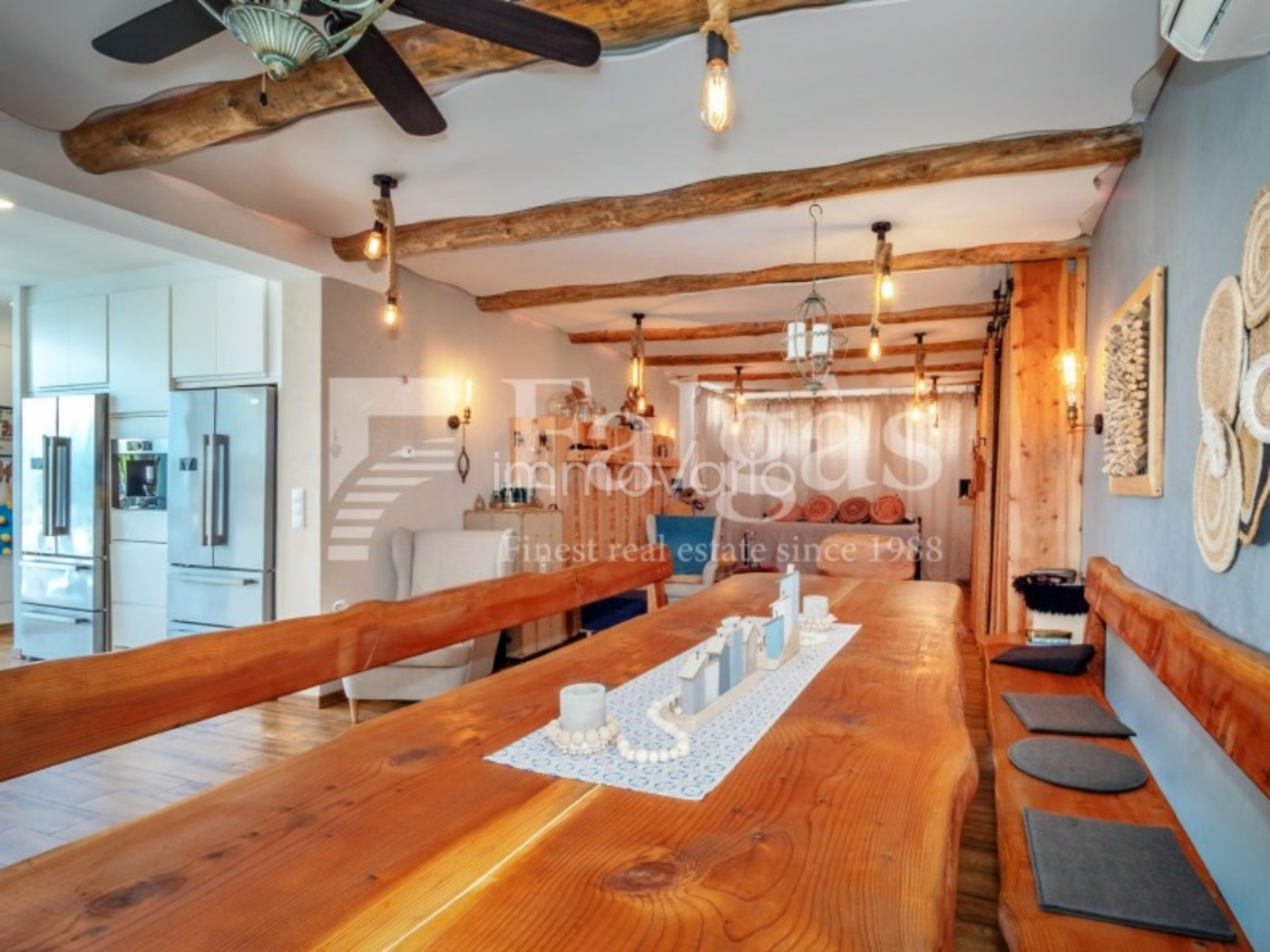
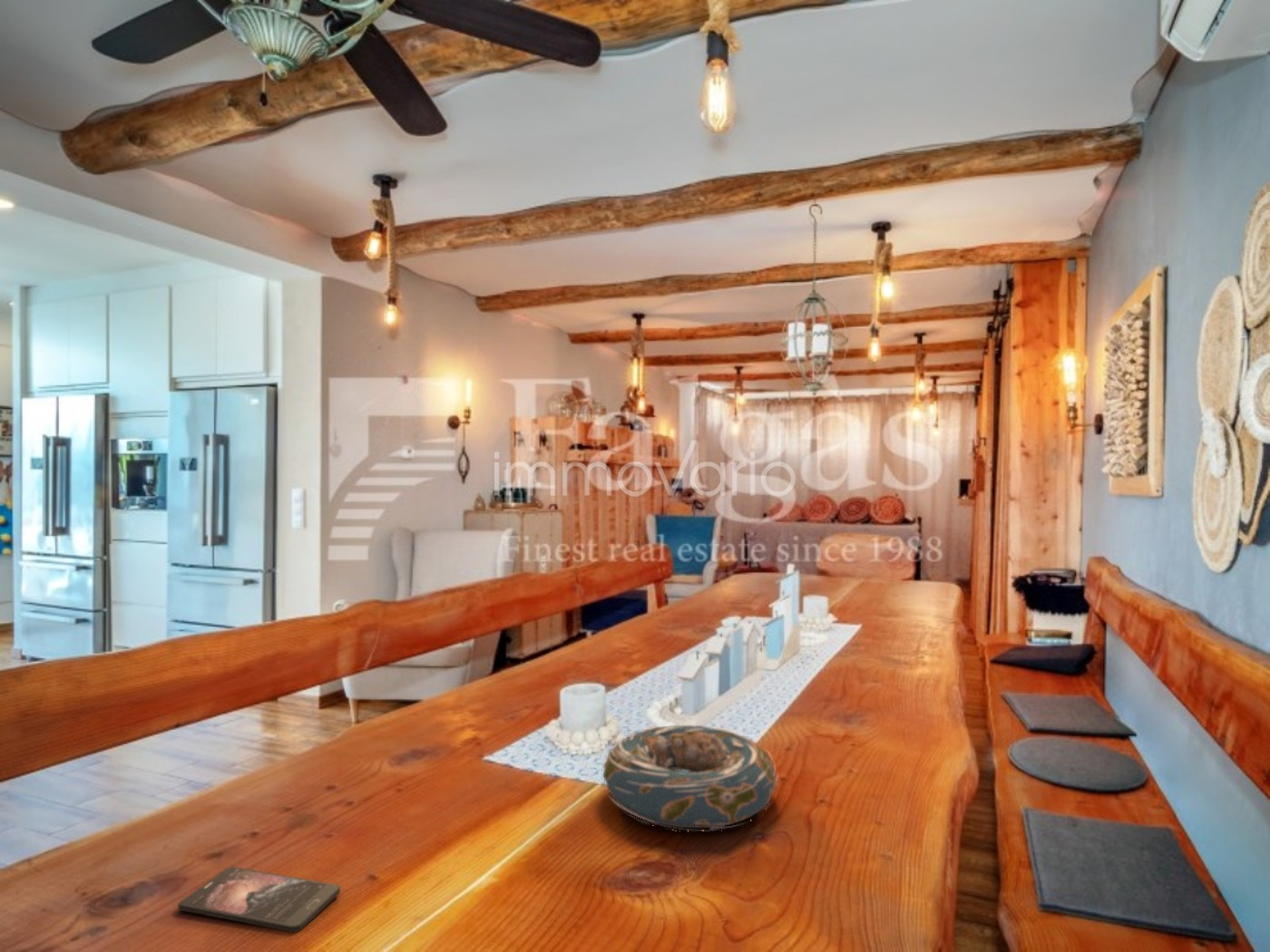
+ smartphone (260, 898)
+ decorative bowl (689, 772)
